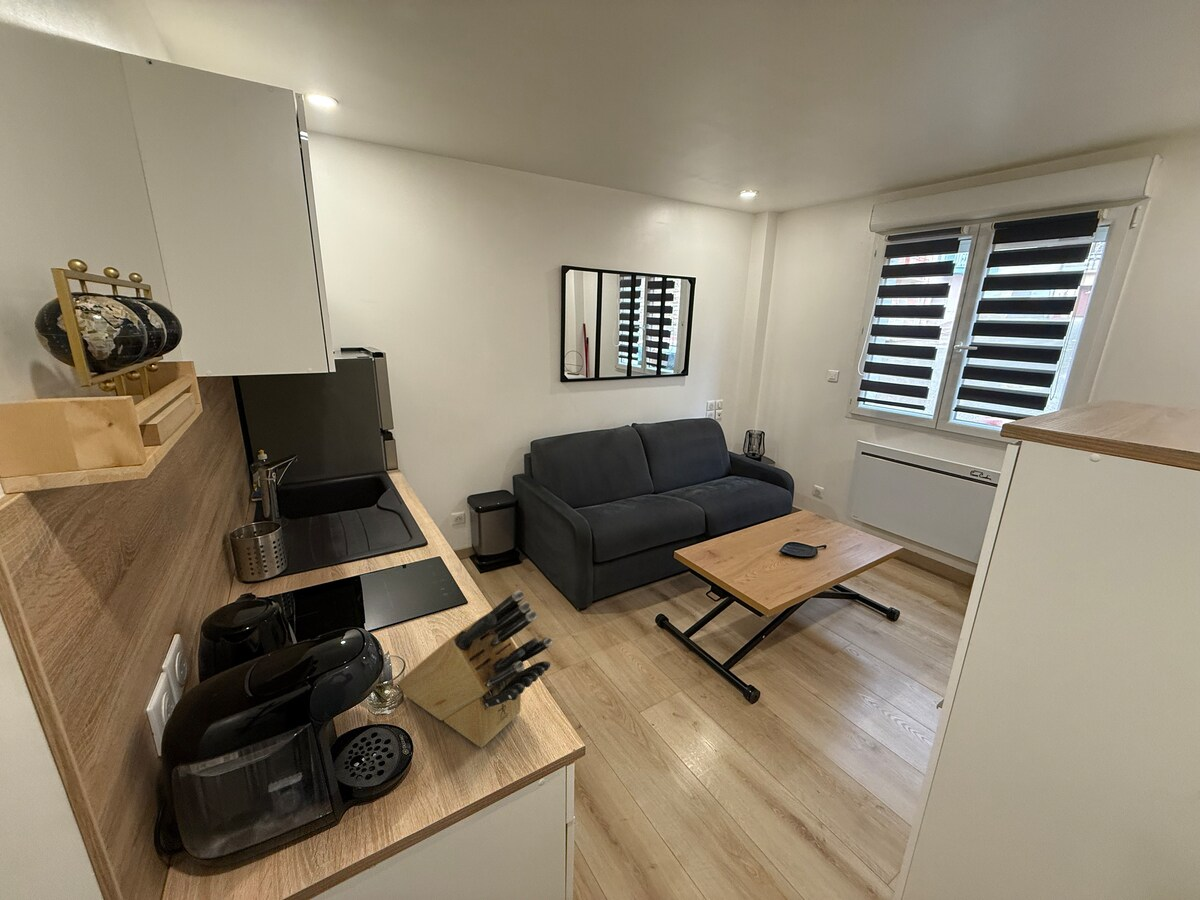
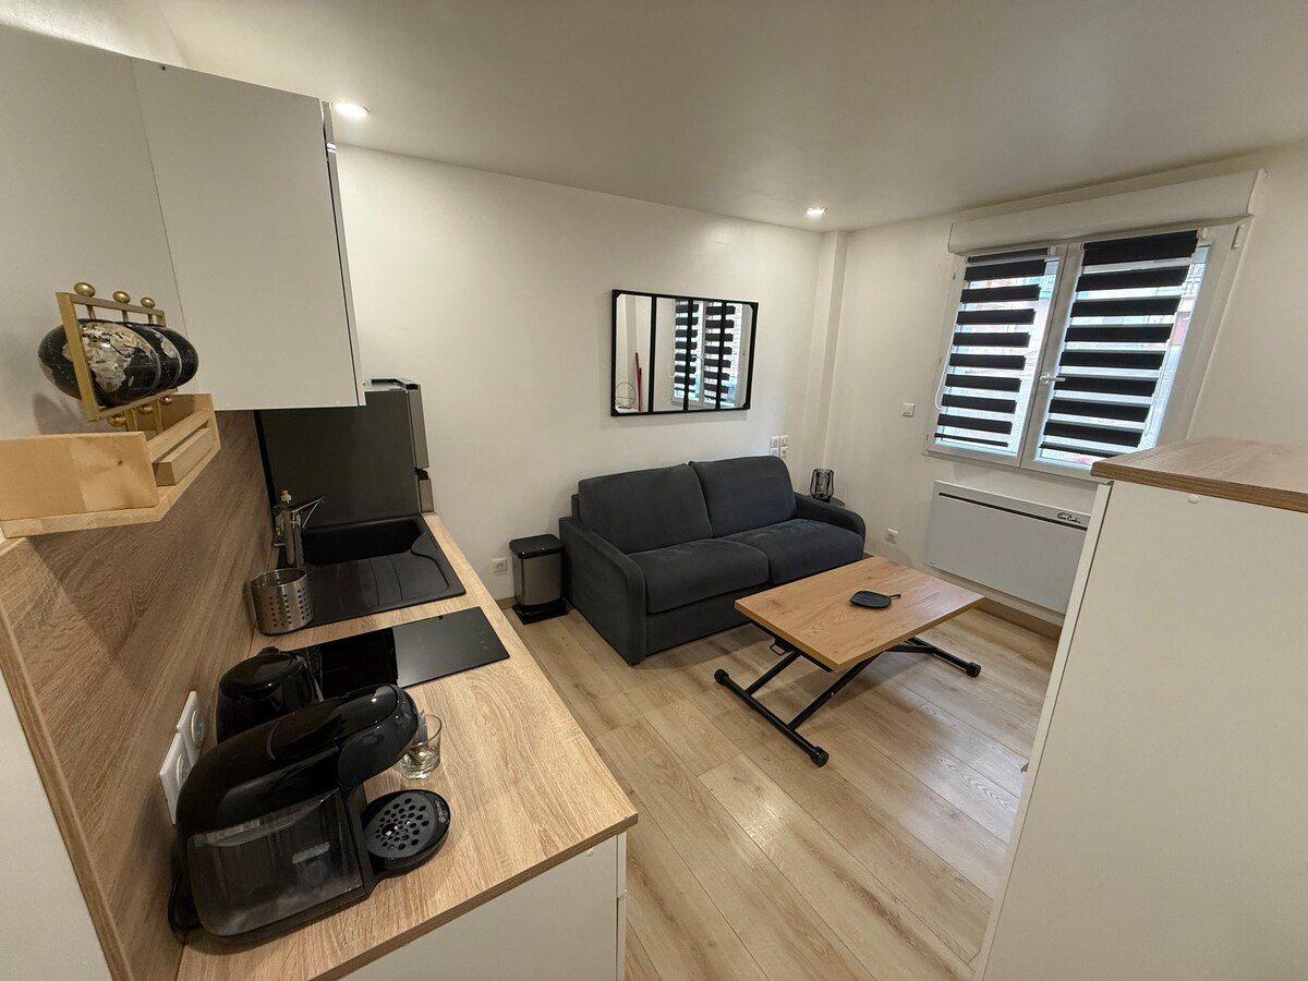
- knife block (470, 649)
